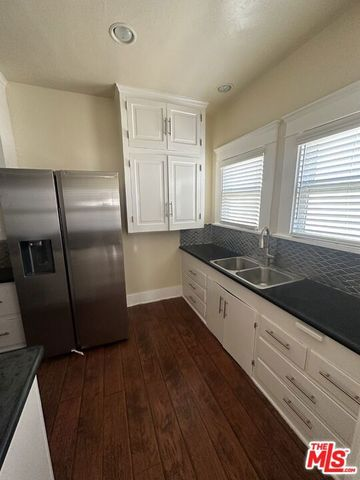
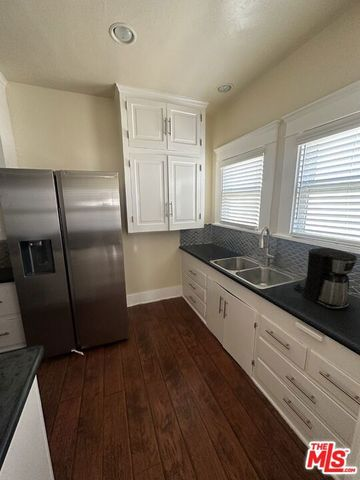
+ coffee maker (326, 273)
